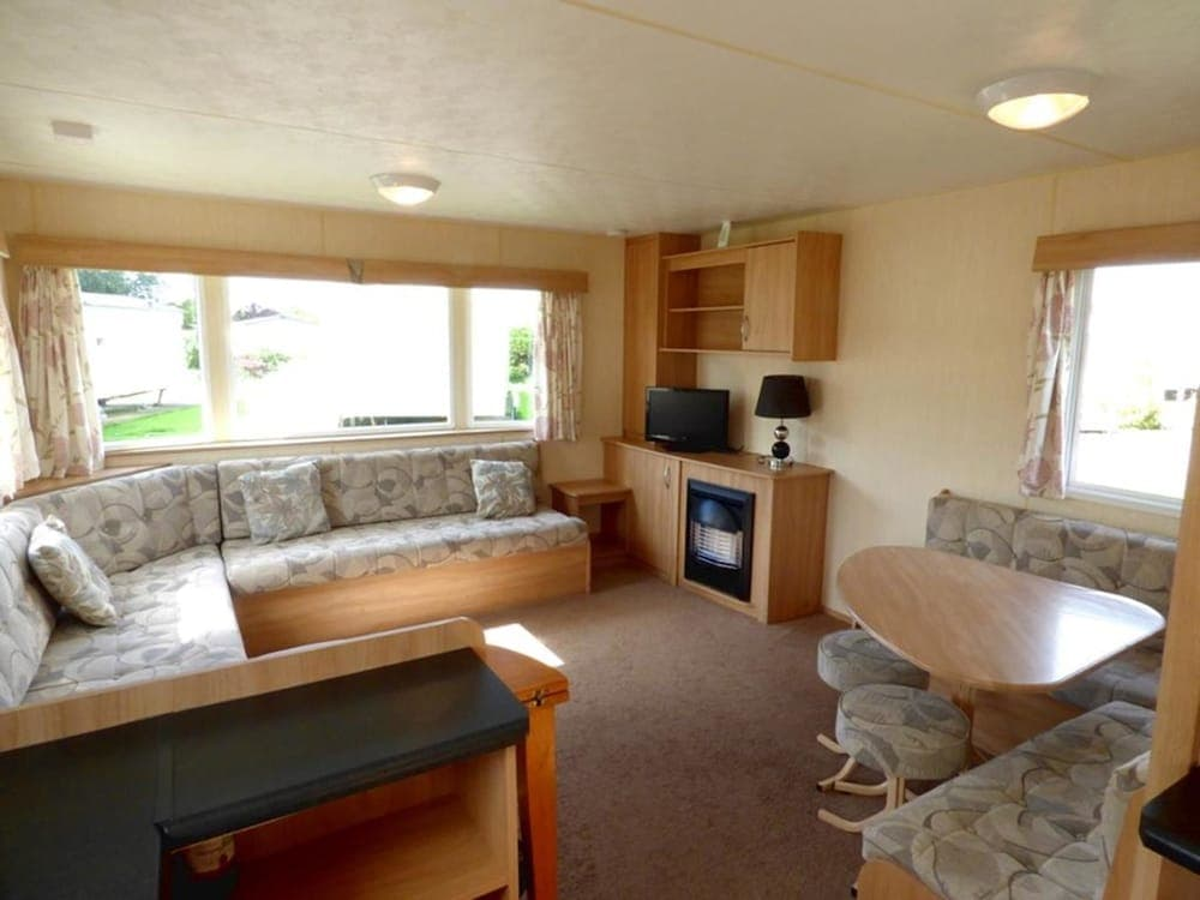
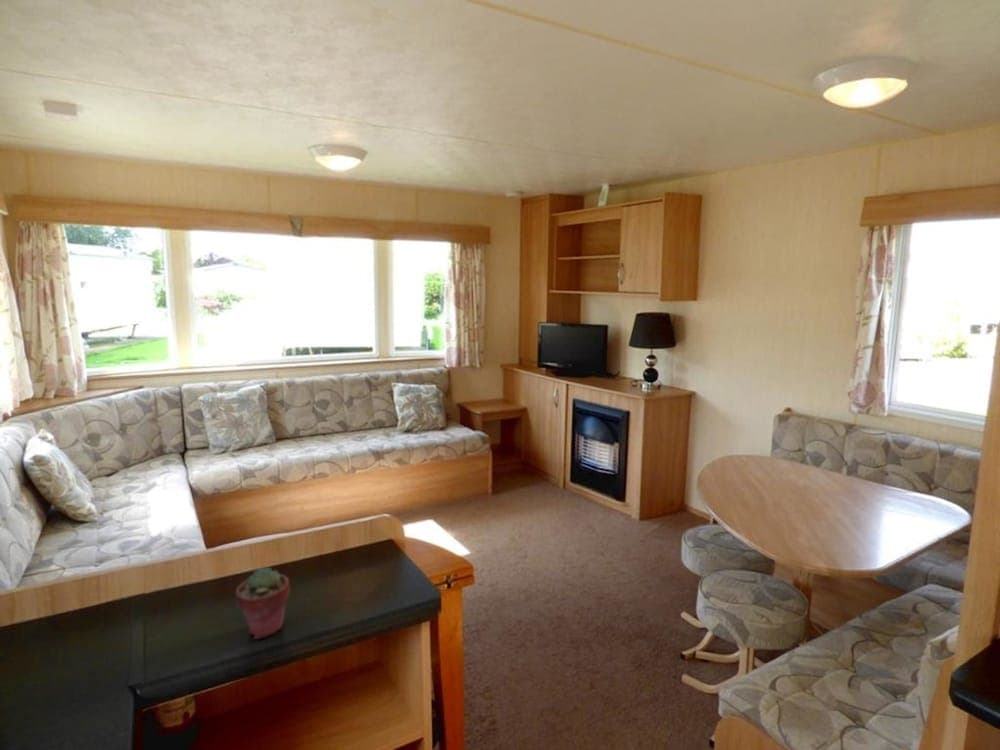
+ potted succulent (263, 598)
